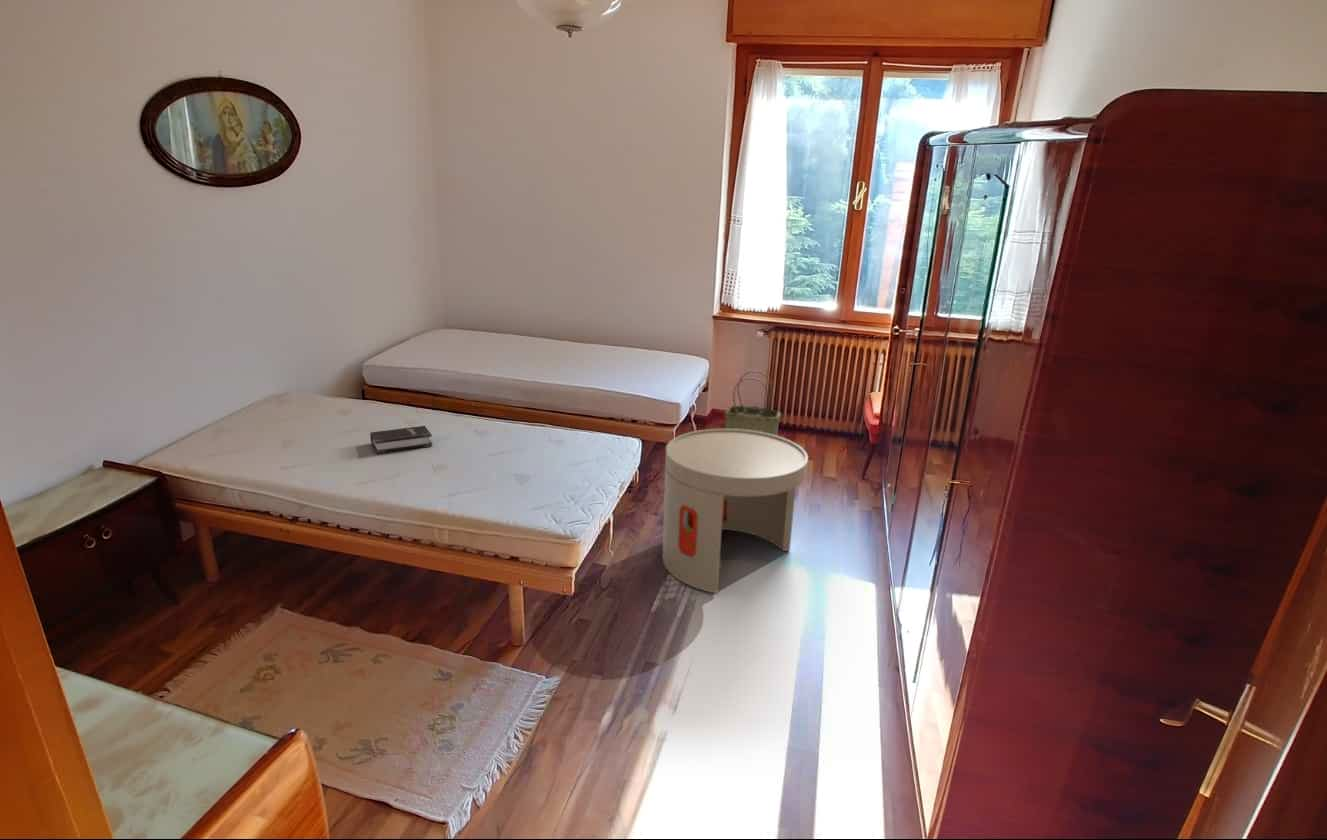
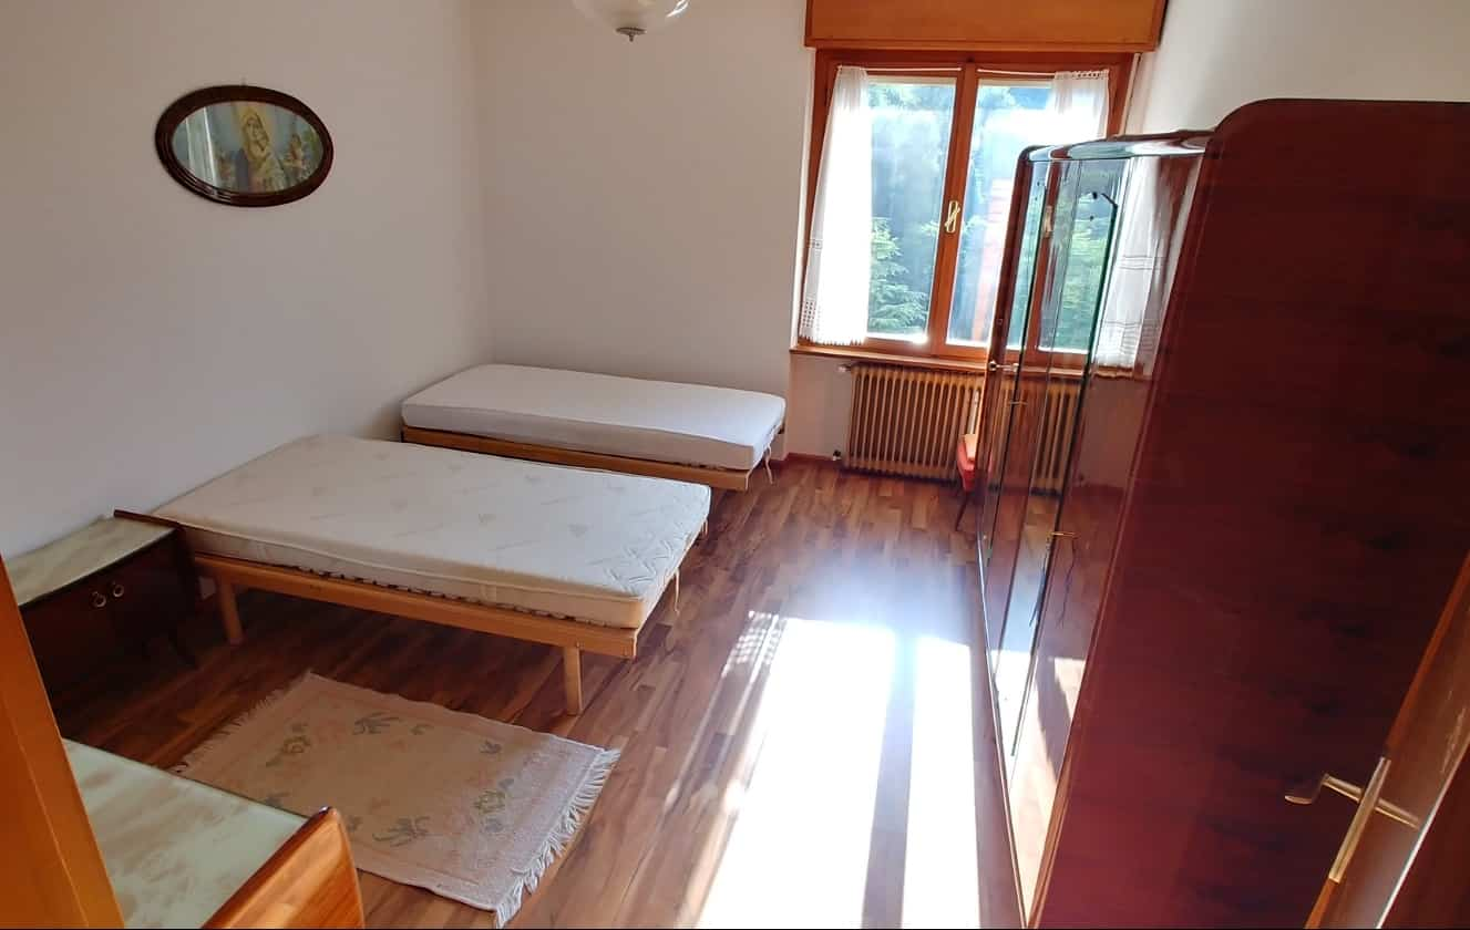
- side table (732, 506)
- hardback book (401, 438)
- basket (753, 408)
